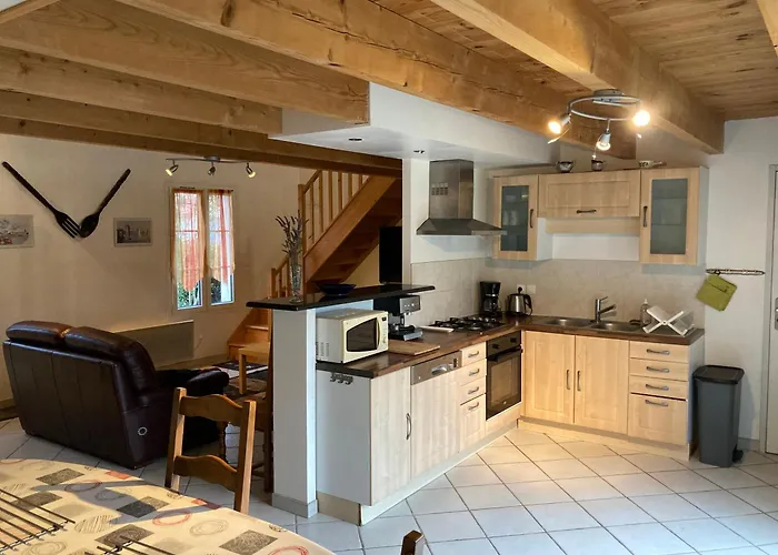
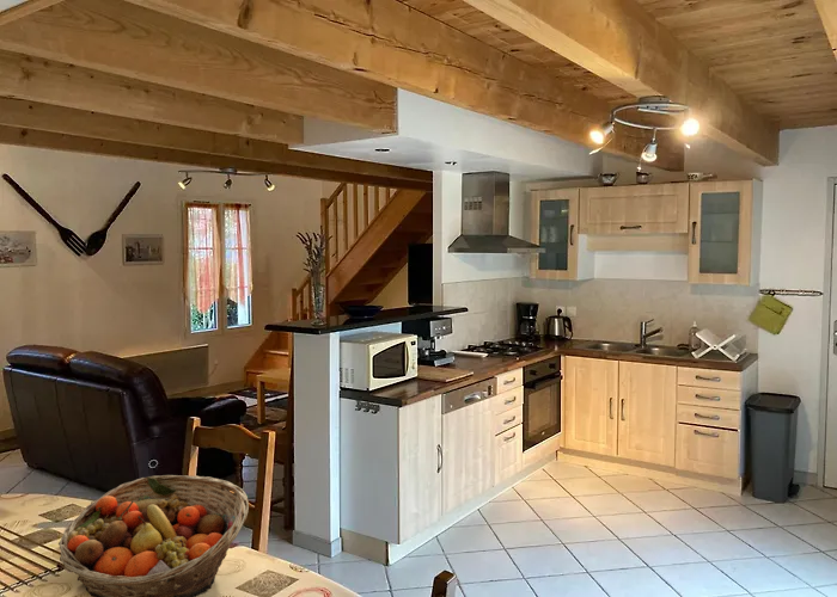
+ fruit basket (157, 536)
